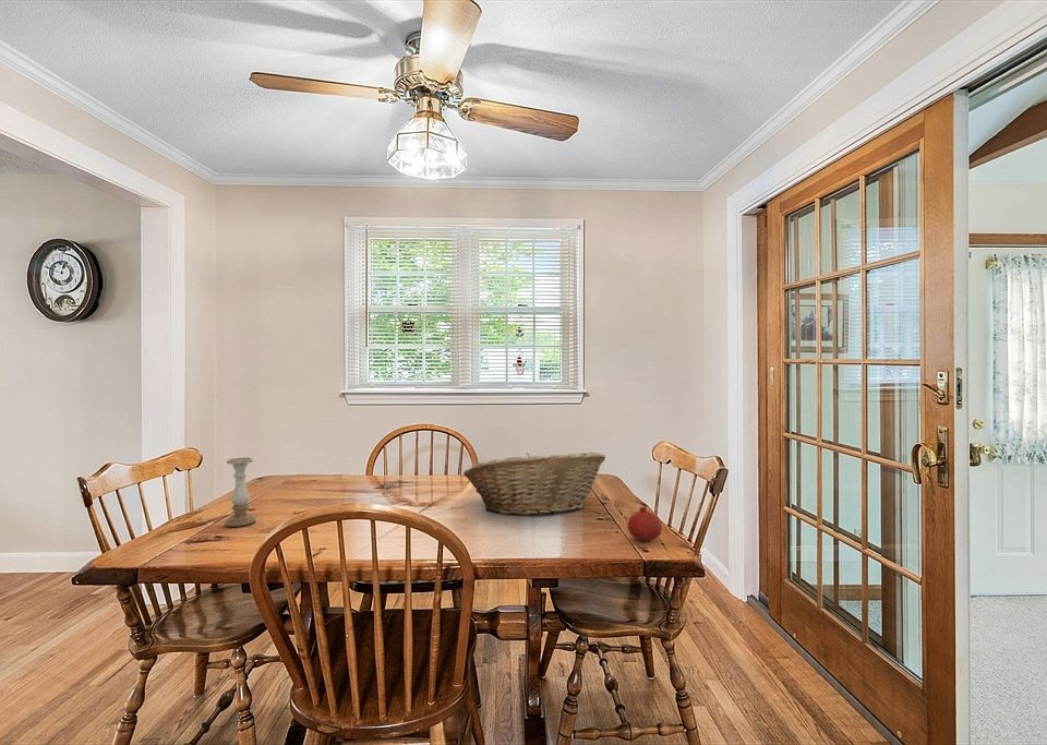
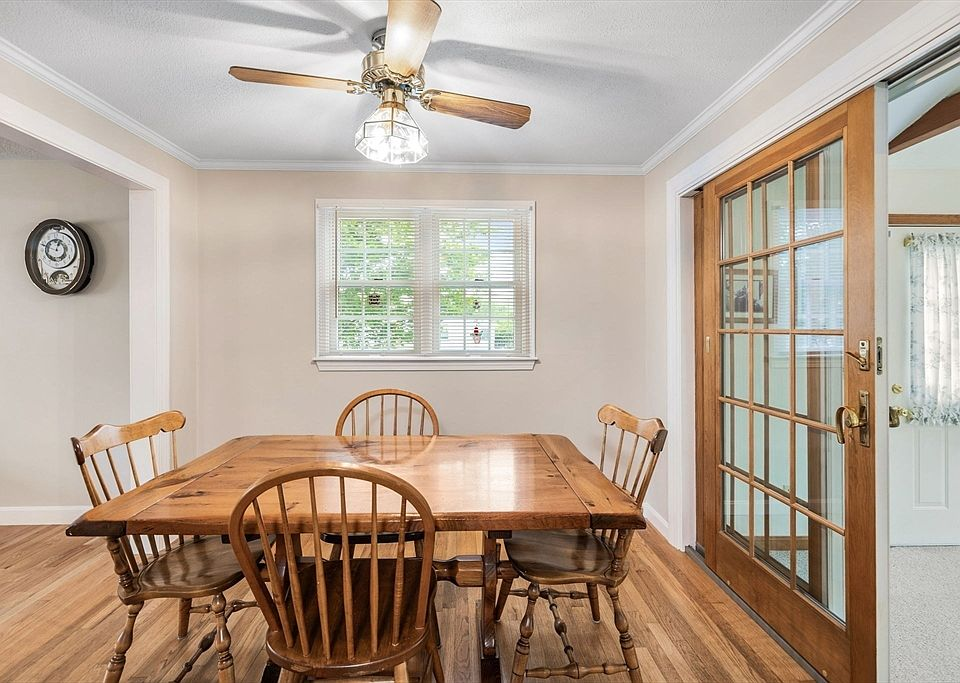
- fruit (645, 522)
- fruit basket (535, 477)
- candle holder (240, 491)
